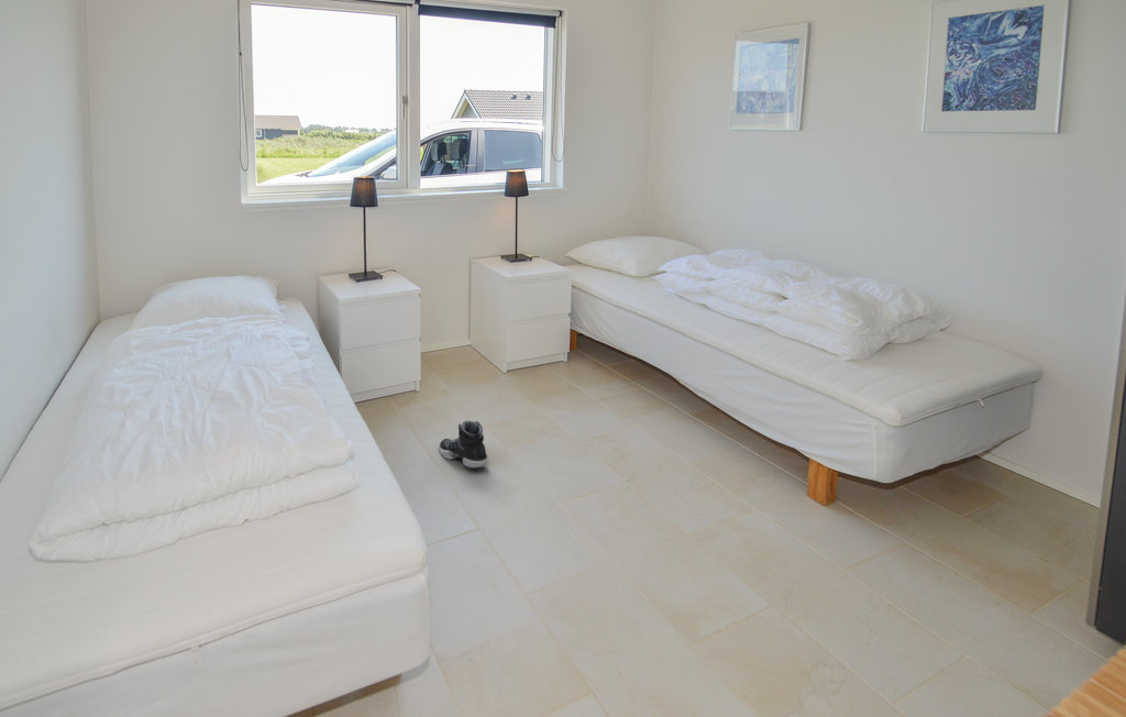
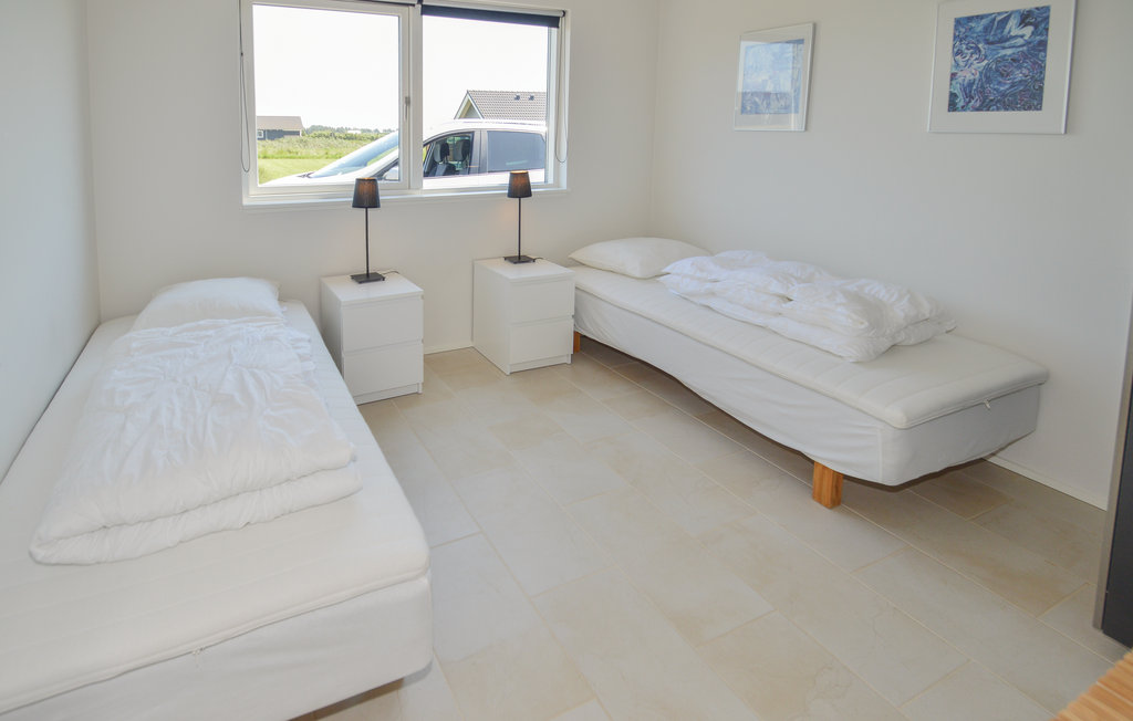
- sneaker (463, 439)
